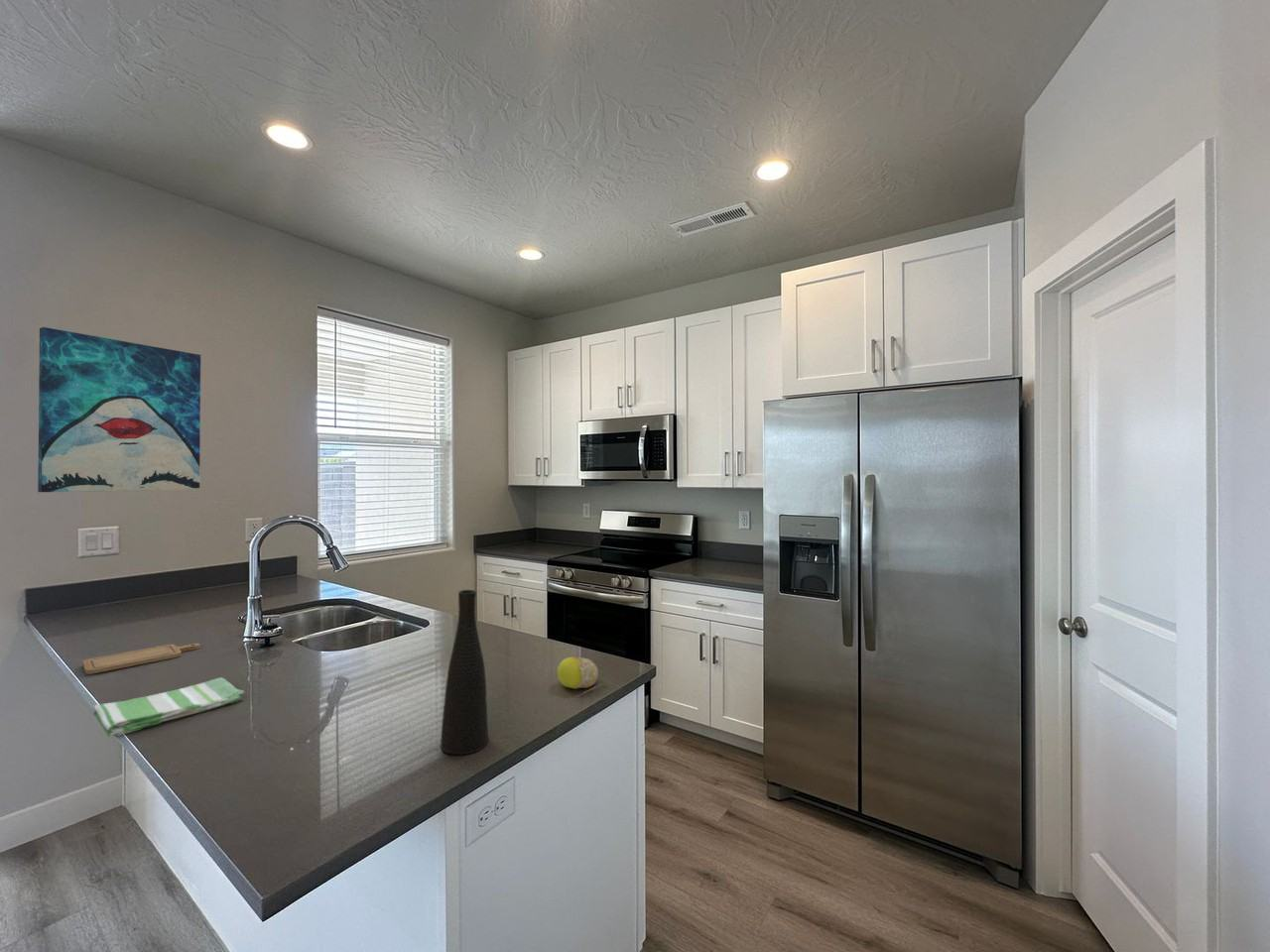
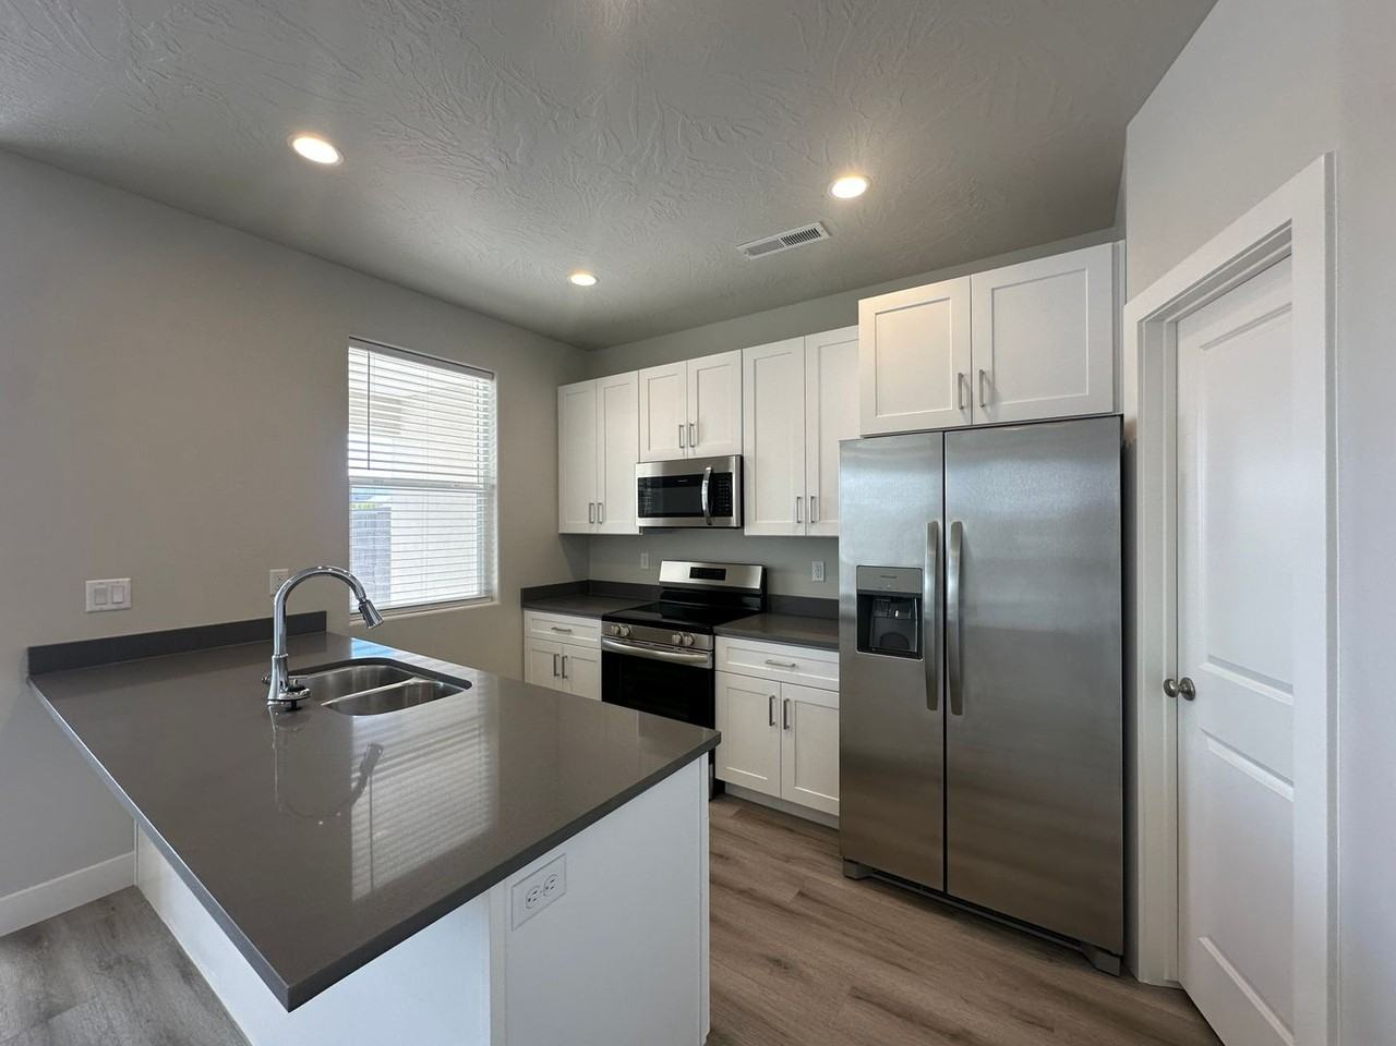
- vase (464, 666)
- chopping board (145, 655)
- wall art (127, 416)
- fruit (577, 671)
- dish towel (171, 702)
